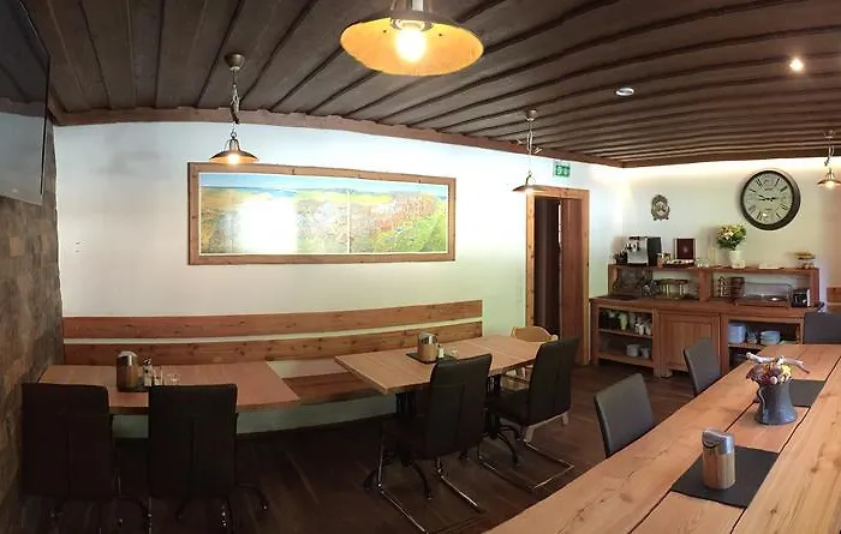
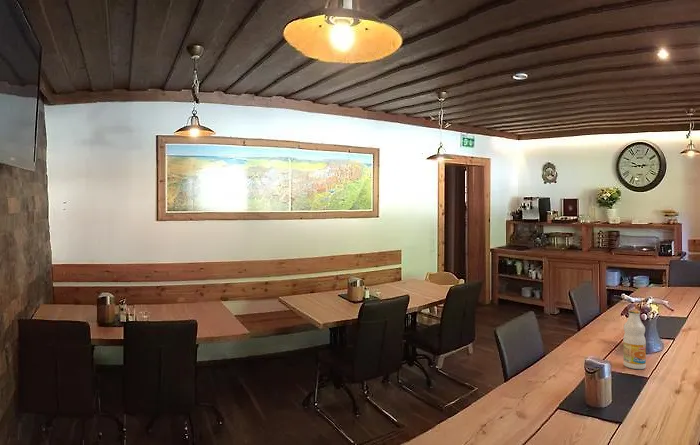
+ juice bottle (634, 338)
